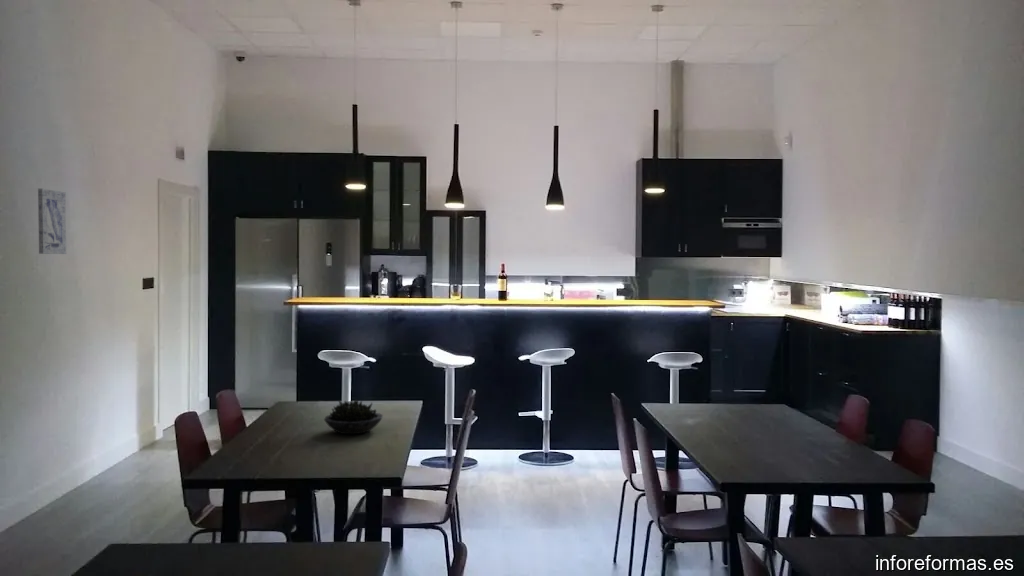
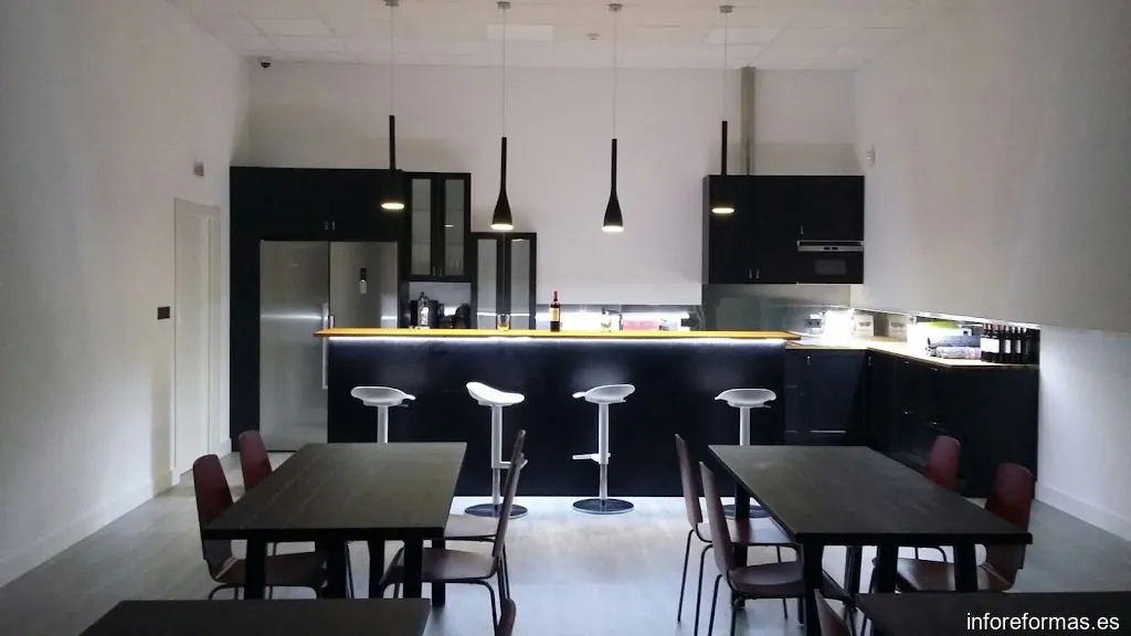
- wall art (52, 222)
- succulent plant (353, 415)
